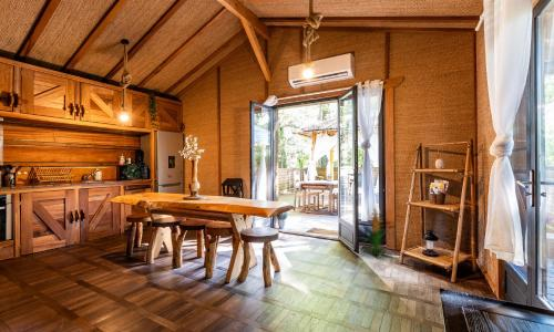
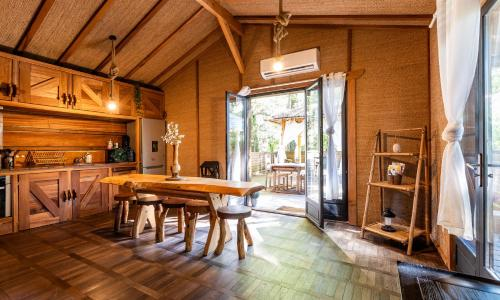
- indoor plant (376, 229)
